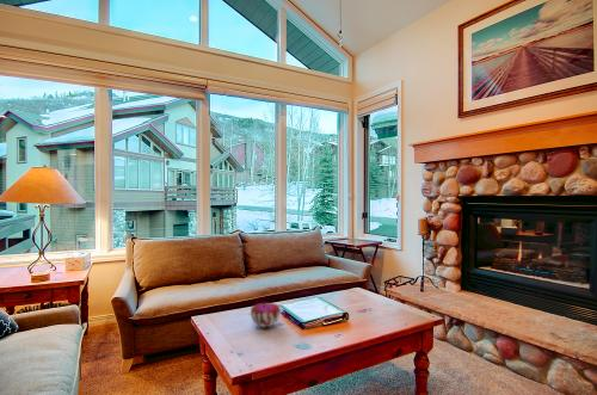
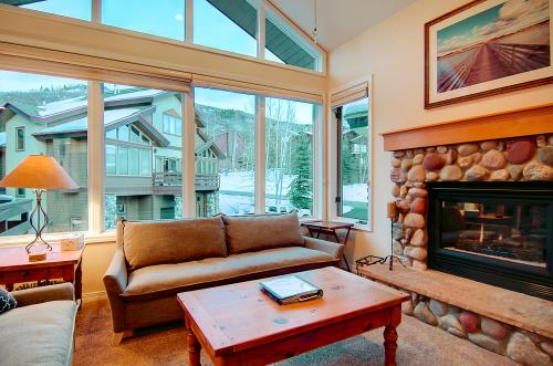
- decorative bowl (265, 316)
